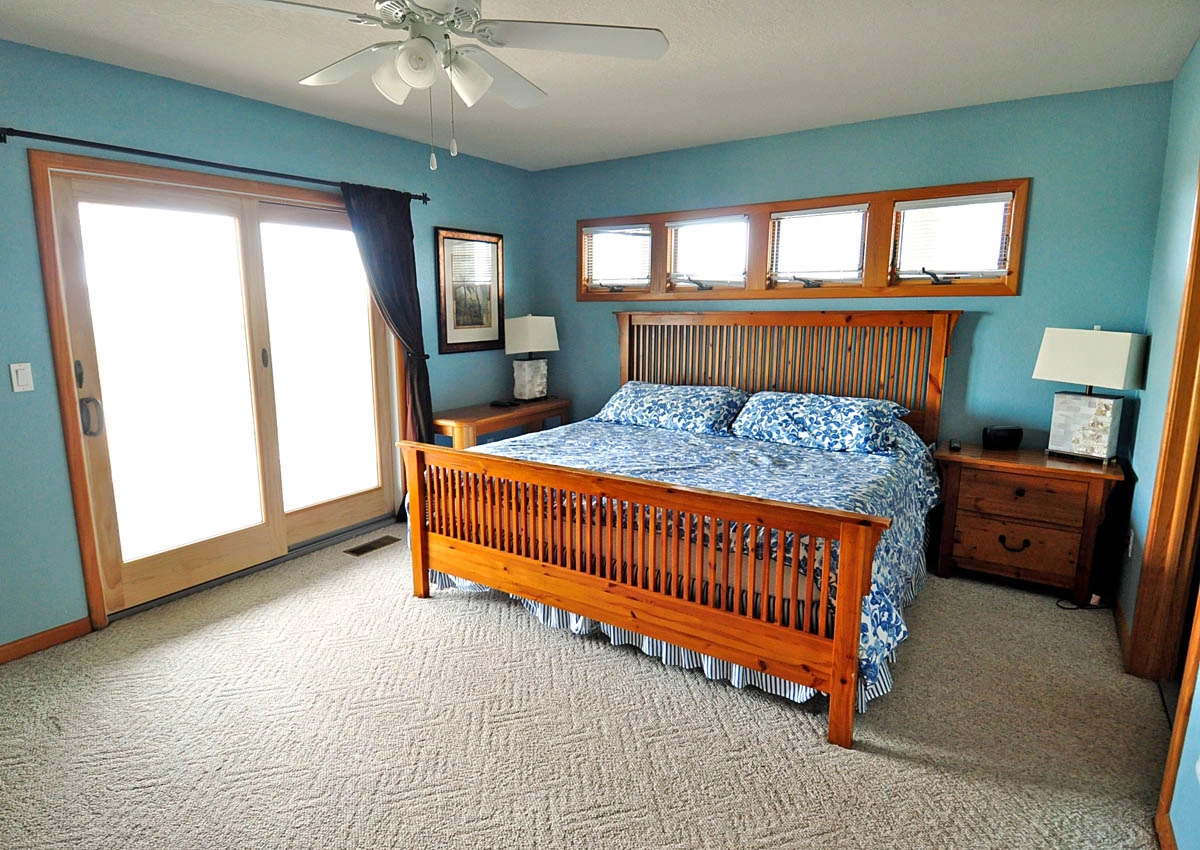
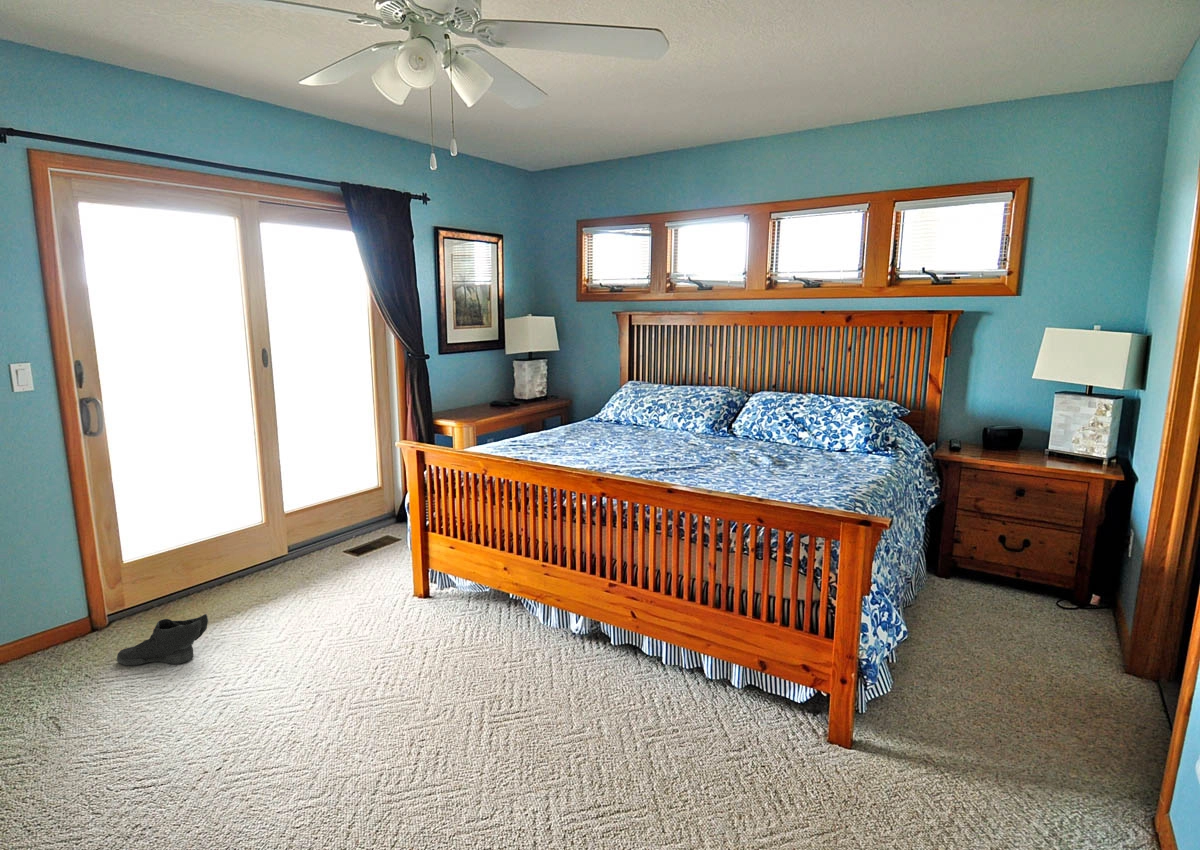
+ sneaker (163, 637)
